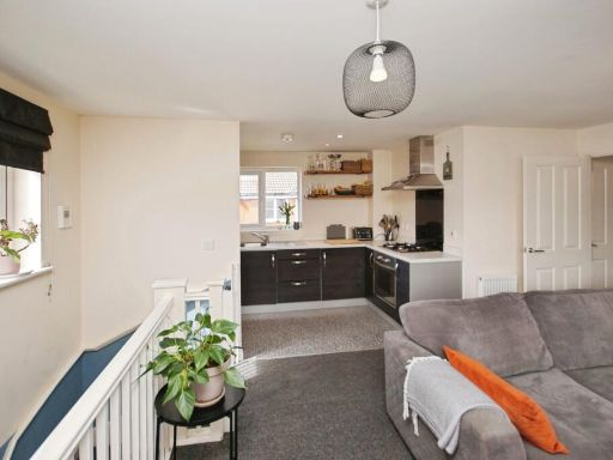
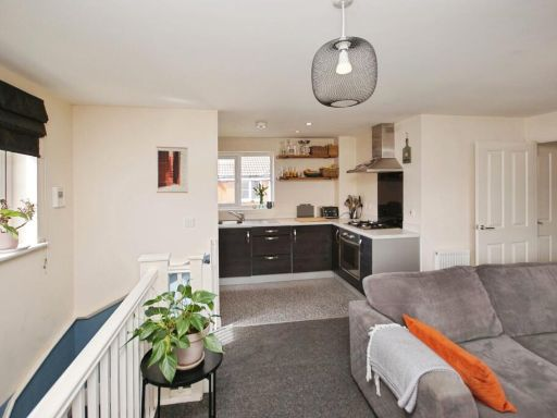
+ wall art (172, 170)
